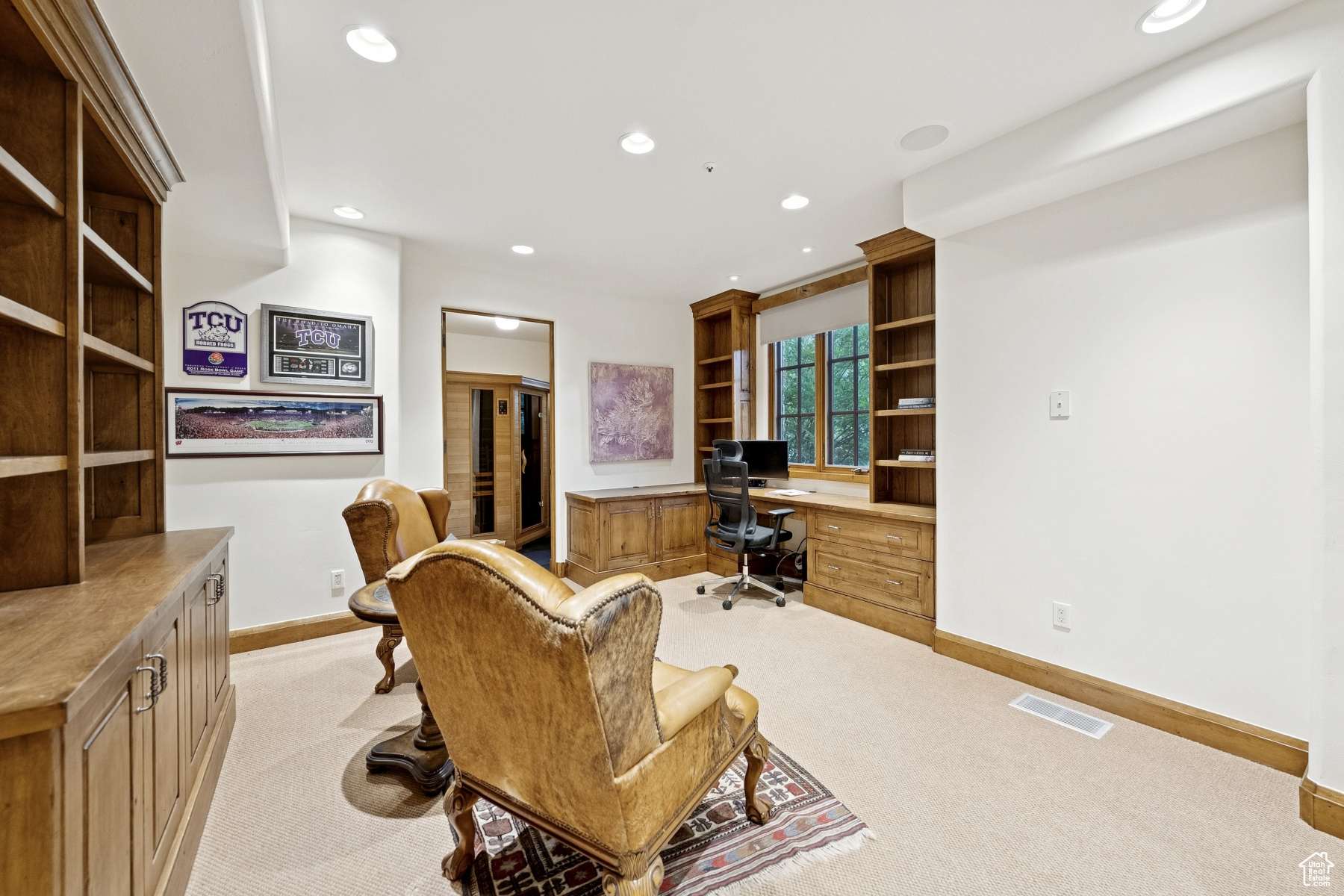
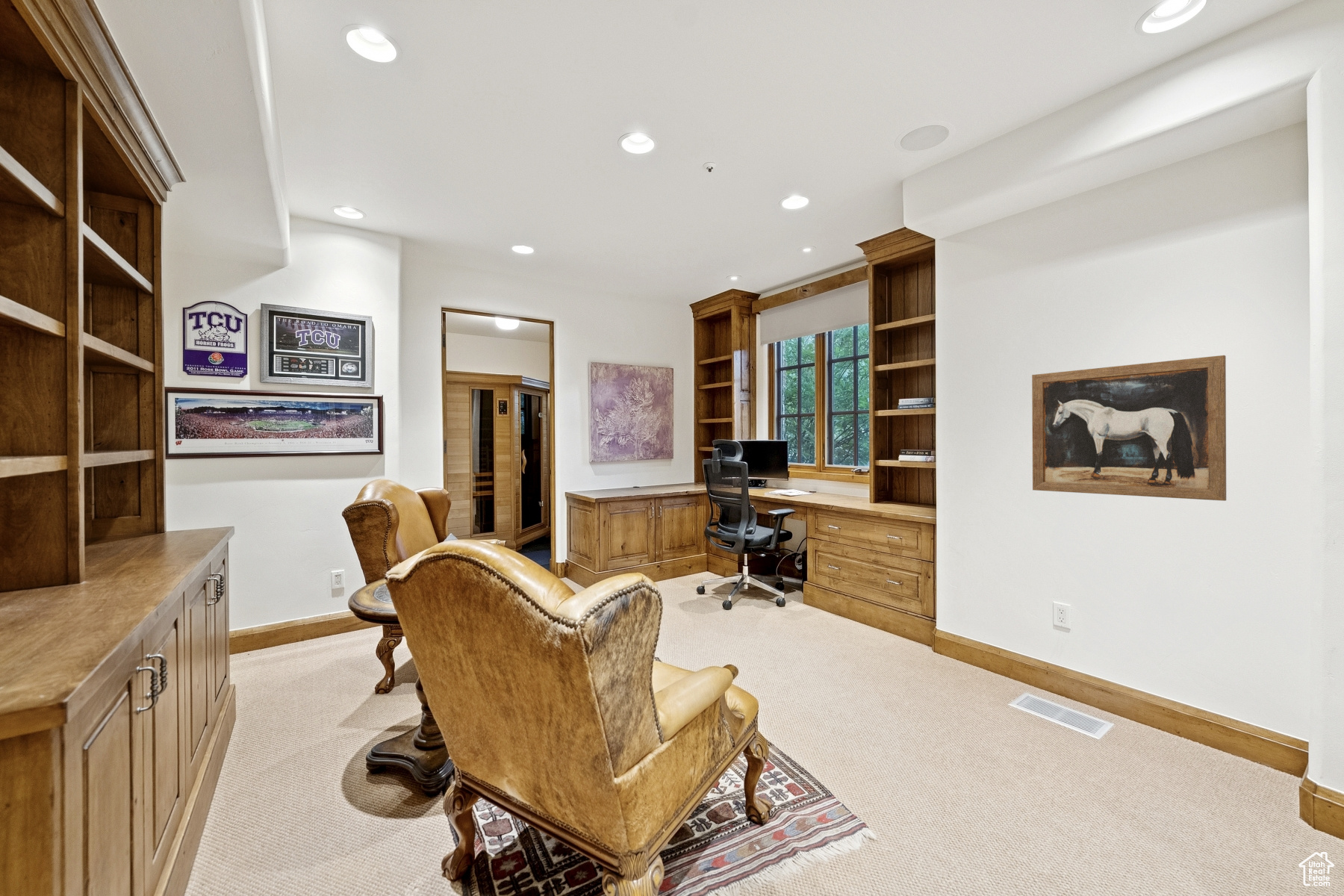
+ wall art (1118, 430)
